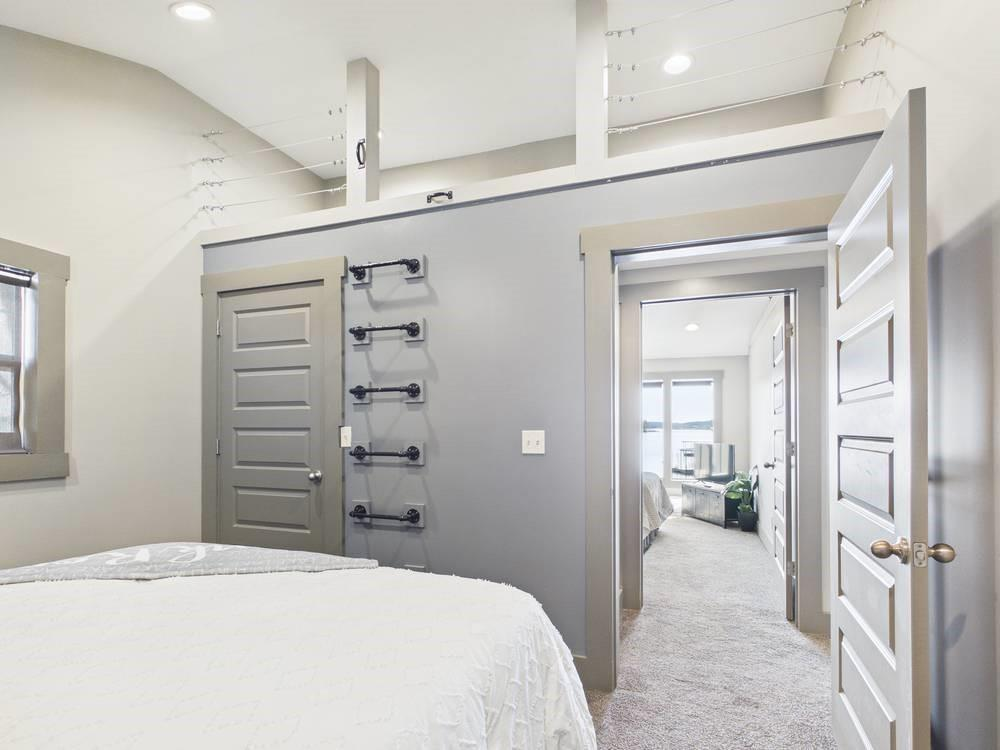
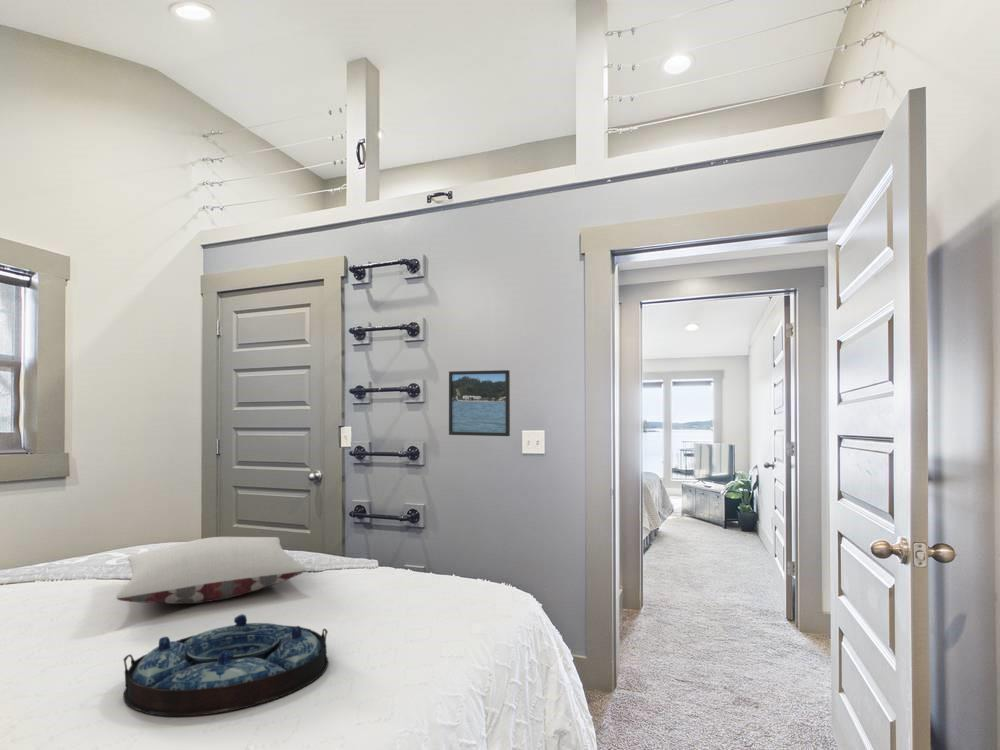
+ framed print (478, 403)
+ pillow (212, 563)
+ serving tray (231, 652)
